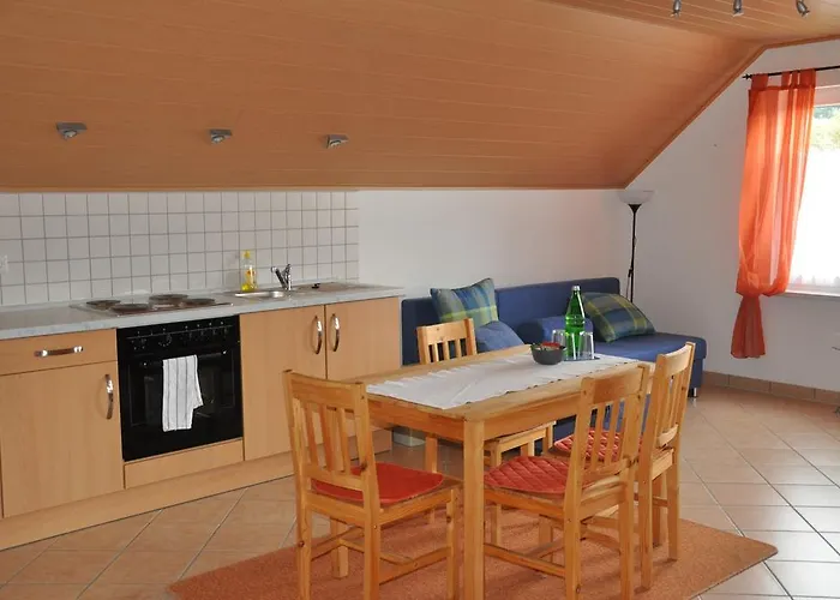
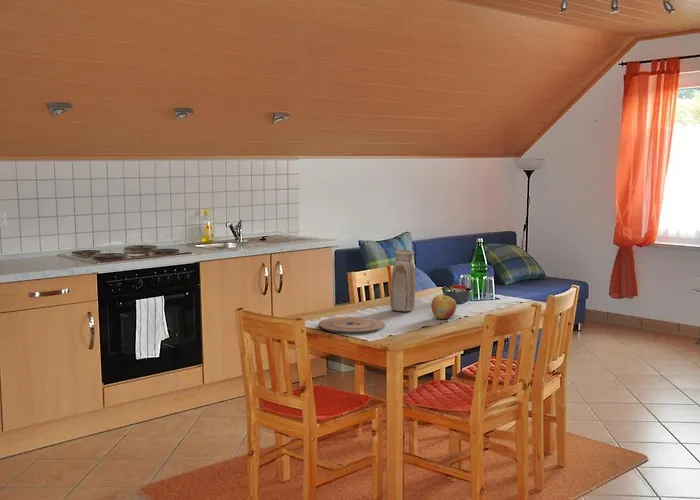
+ vase (403, 280)
+ plate (351, 325)
+ apple (443, 307)
